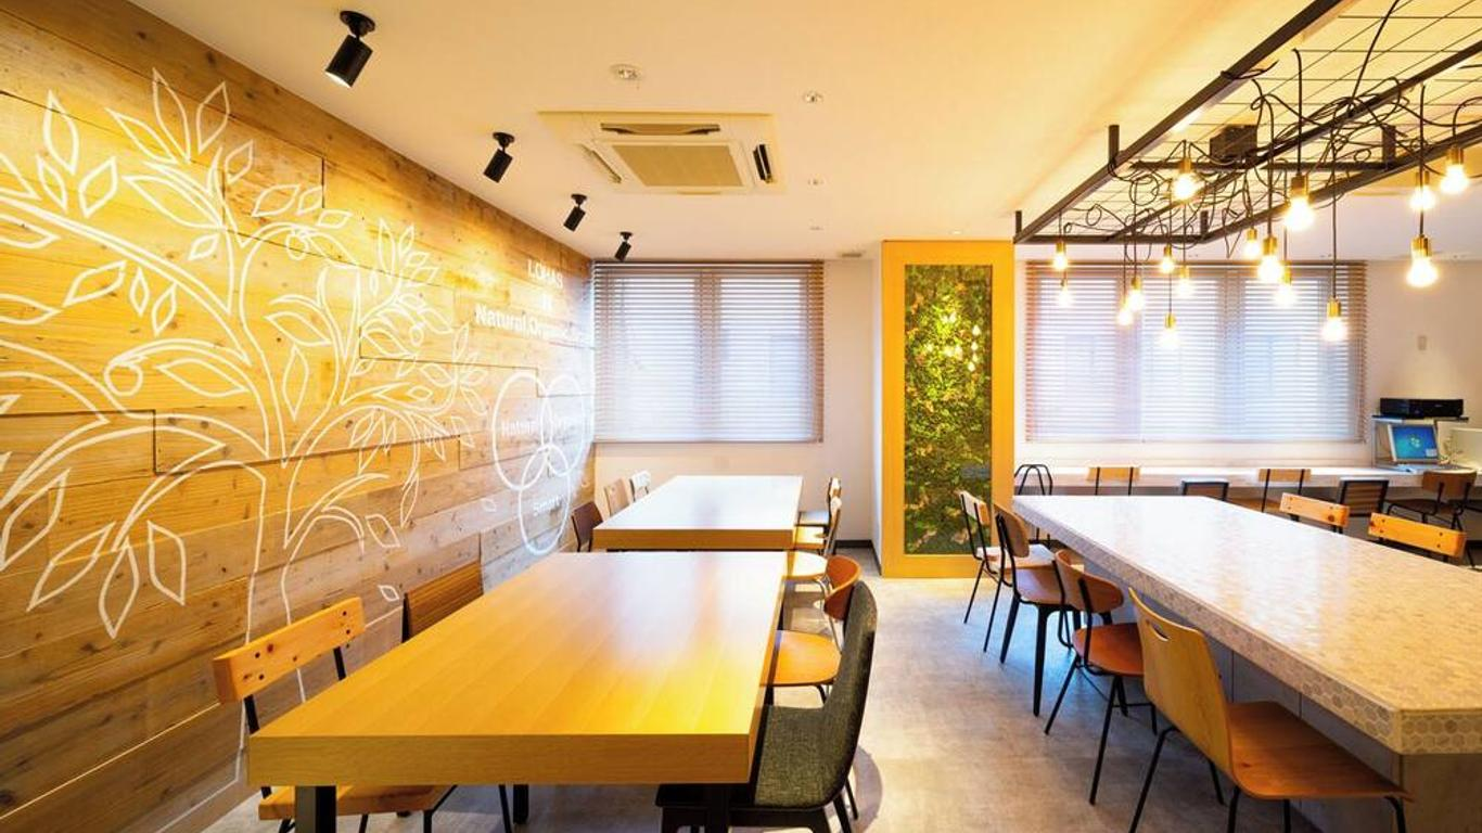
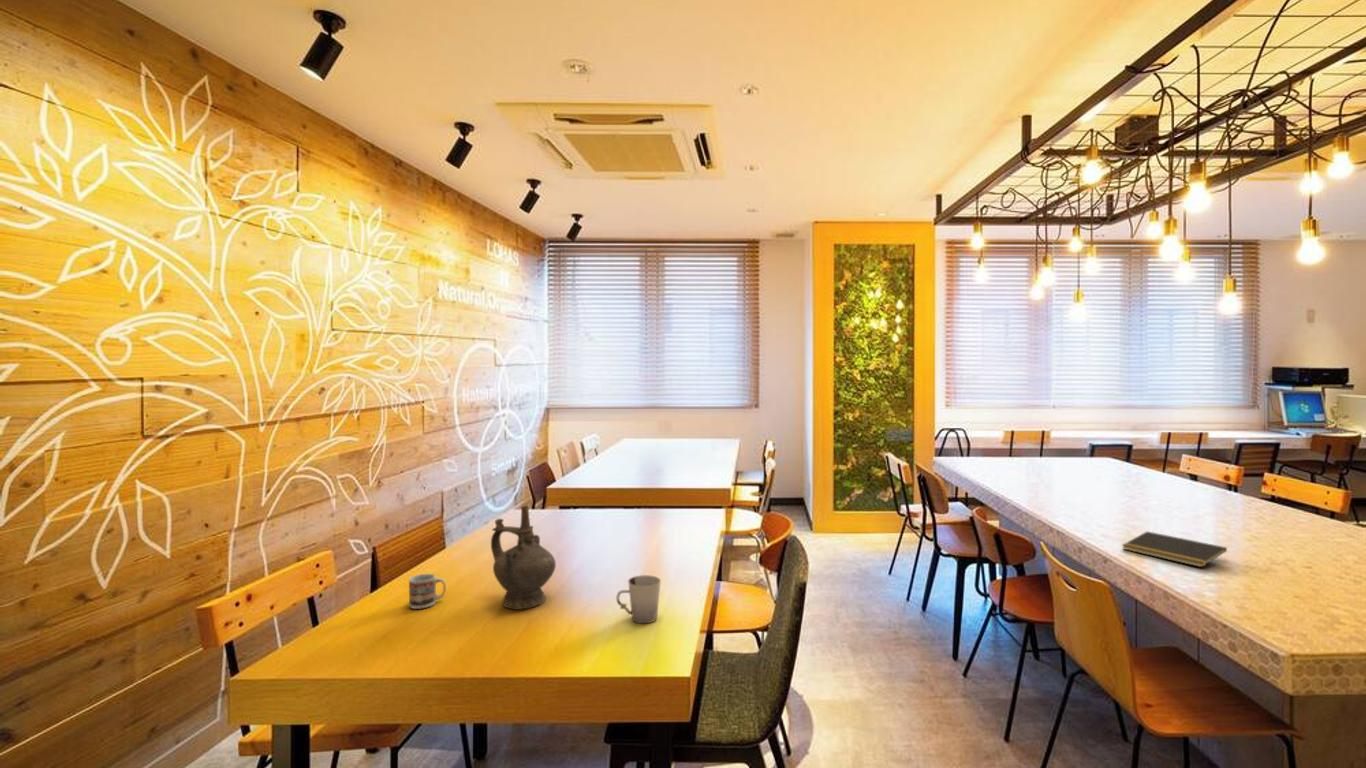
+ cup (638, 600)
+ ceremonial vessel (521, 553)
+ notepad (1172, 548)
+ cup (427, 590)
